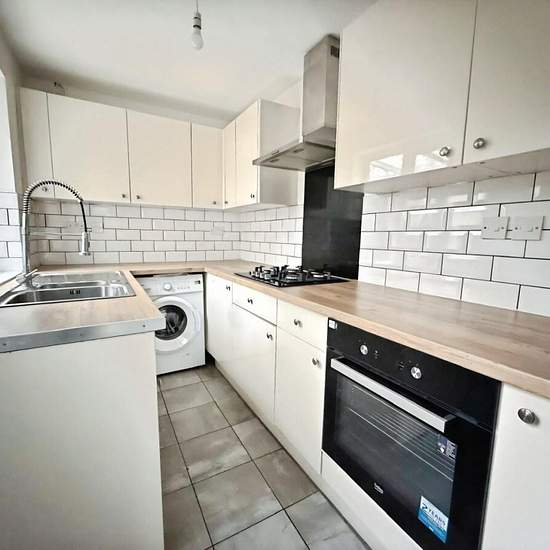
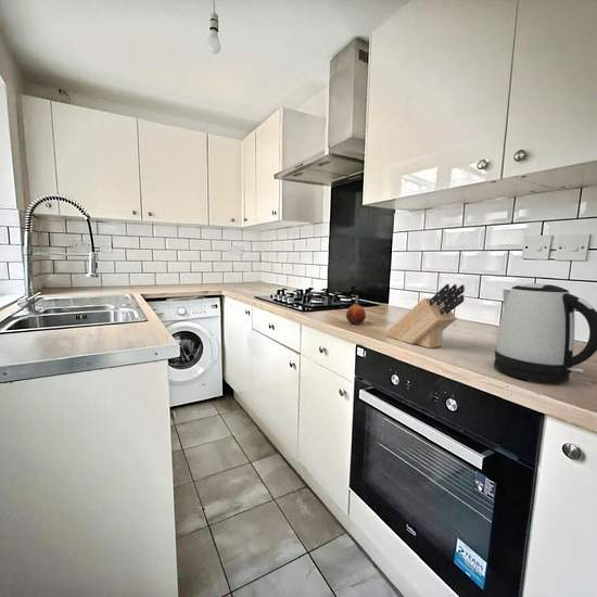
+ fruit (355, 314)
+ kettle (544, 330)
+ knife block (423, 312)
